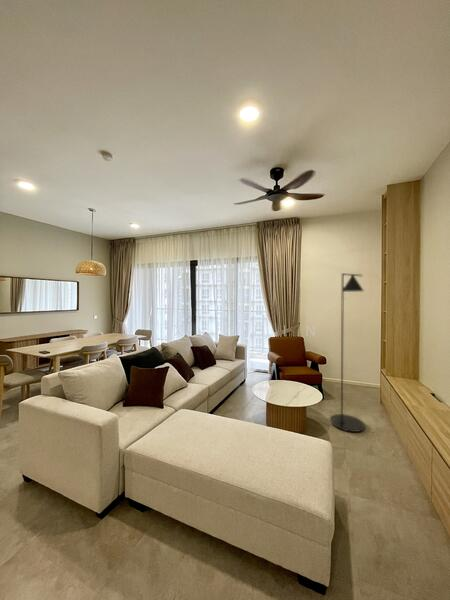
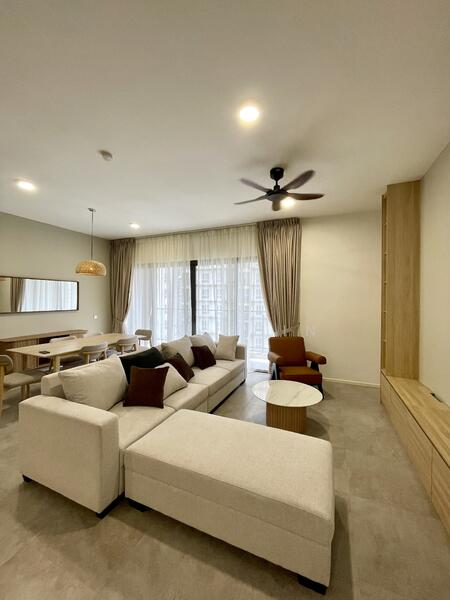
- floor lamp (342, 348)
